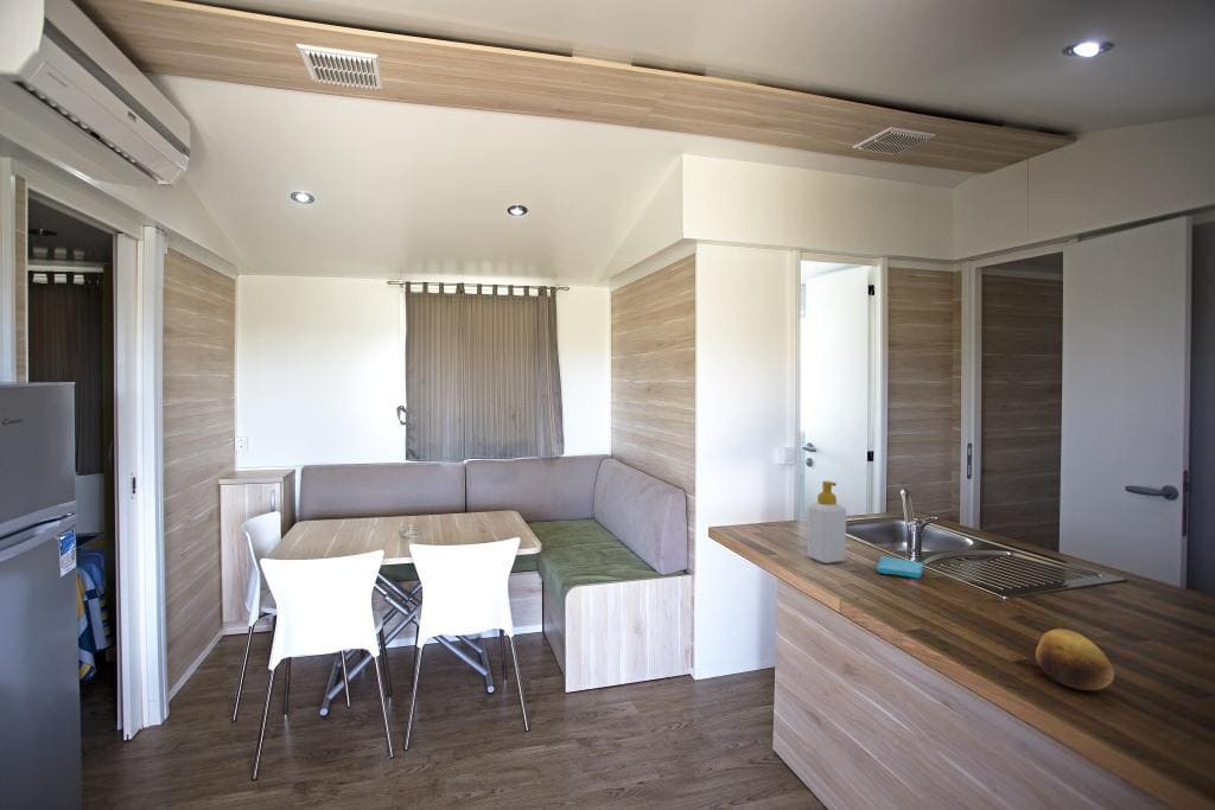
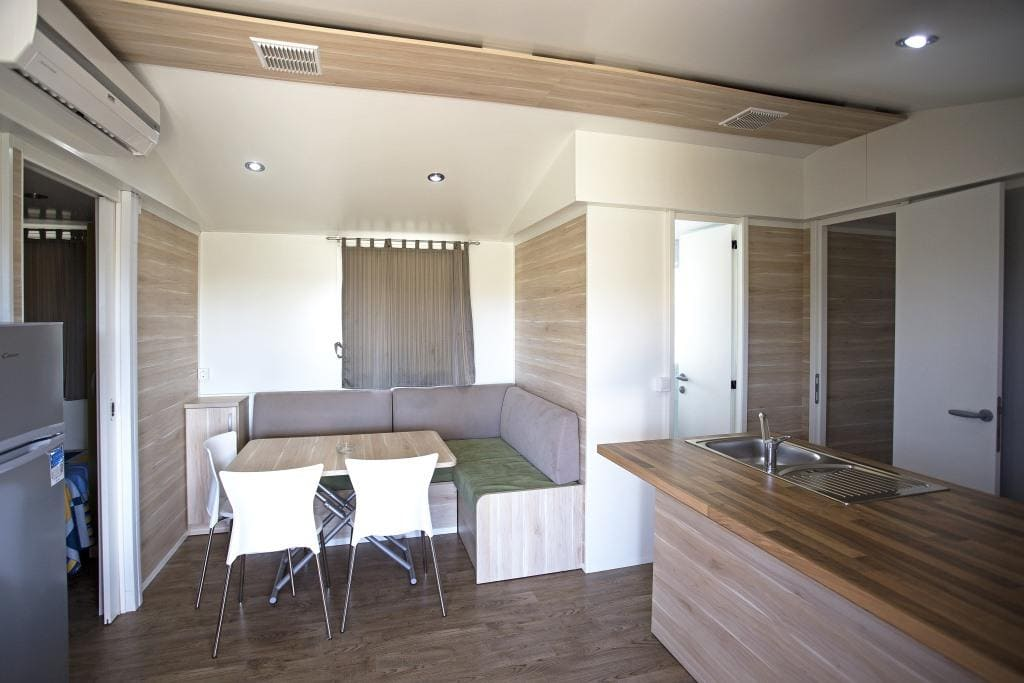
- fruit (1070, 657)
- sponge (899, 567)
- soap bottle (826, 521)
